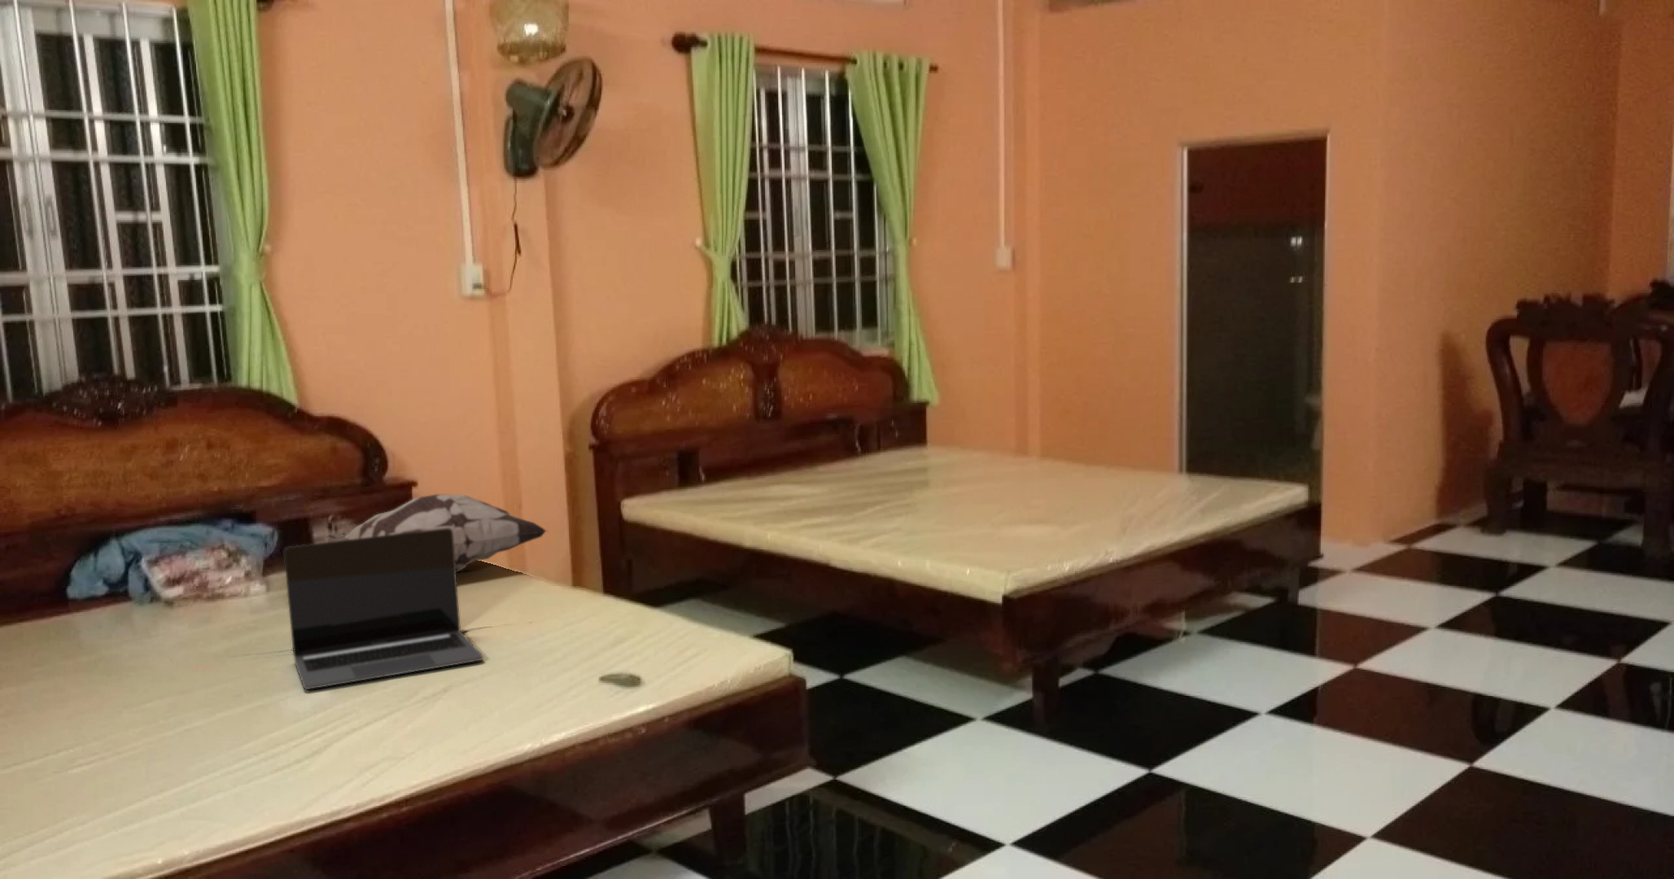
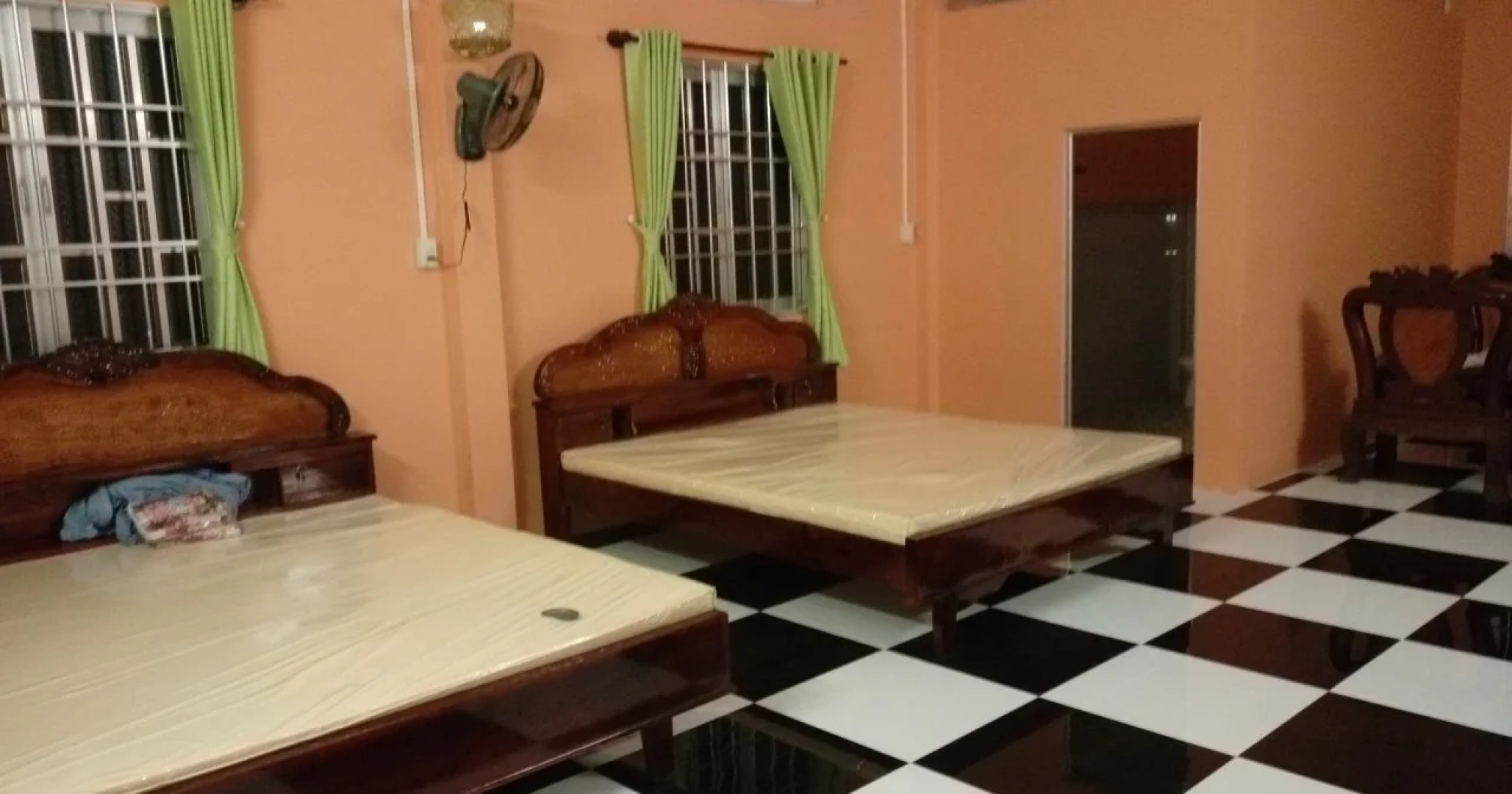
- laptop (382, 604)
- decorative pillow (434, 529)
